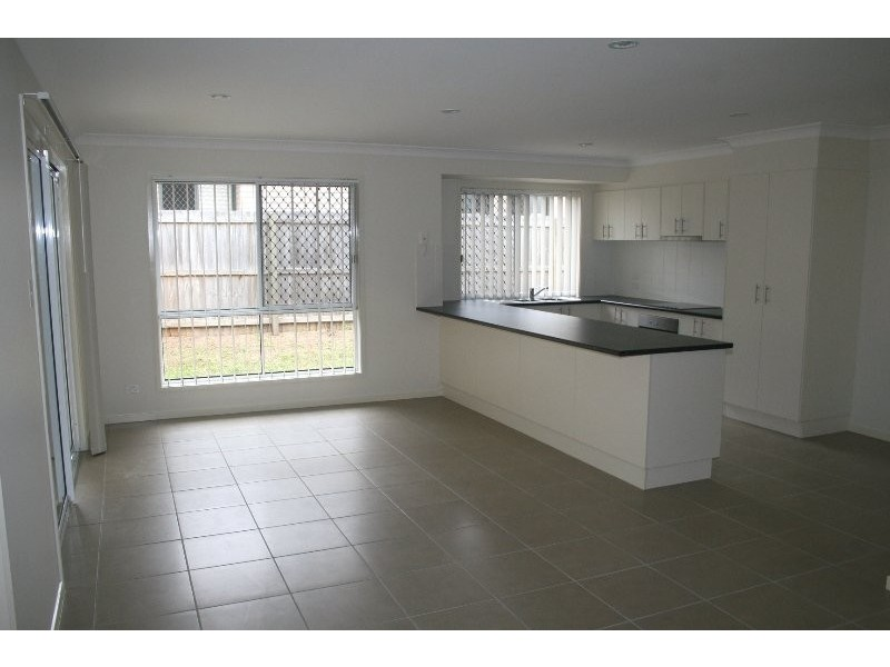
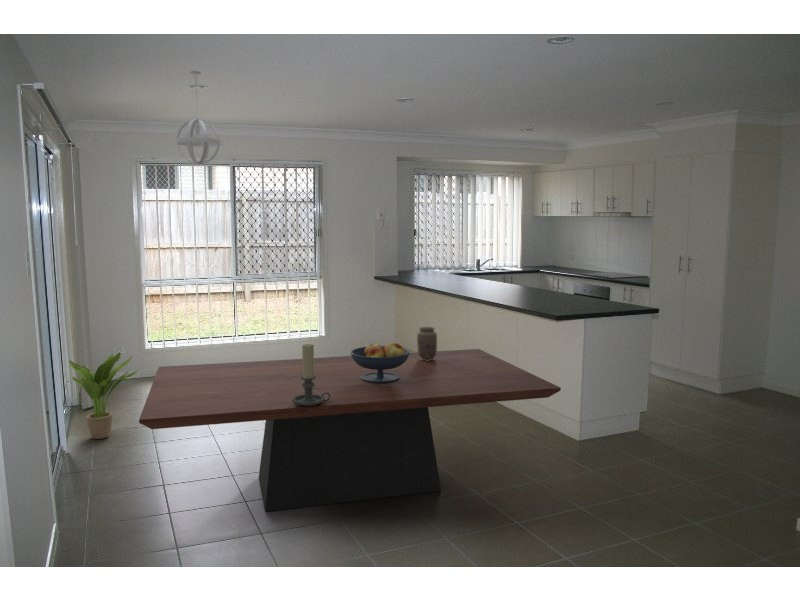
+ potted plant (106, 392)
+ vase (426, 343)
+ dining table (347, 430)
+ pendant light (197, 118)
+ fruit bowl (380, 359)
+ candle holder (311, 373)
